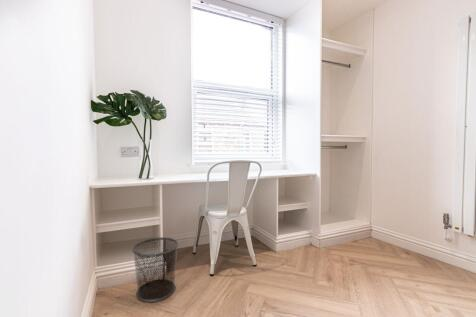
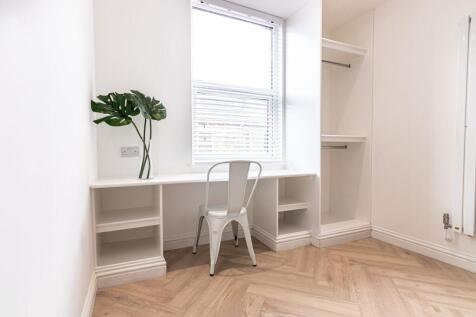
- waste bin (156, 267)
